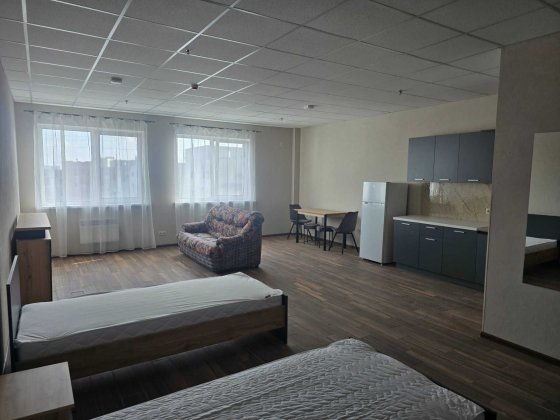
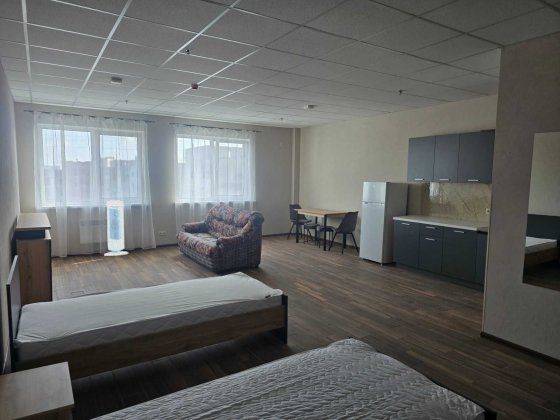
+ air purifier (115, 227)
